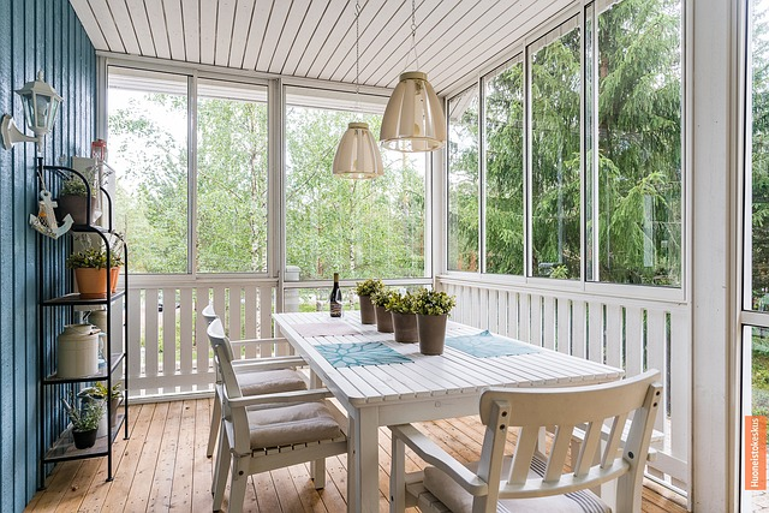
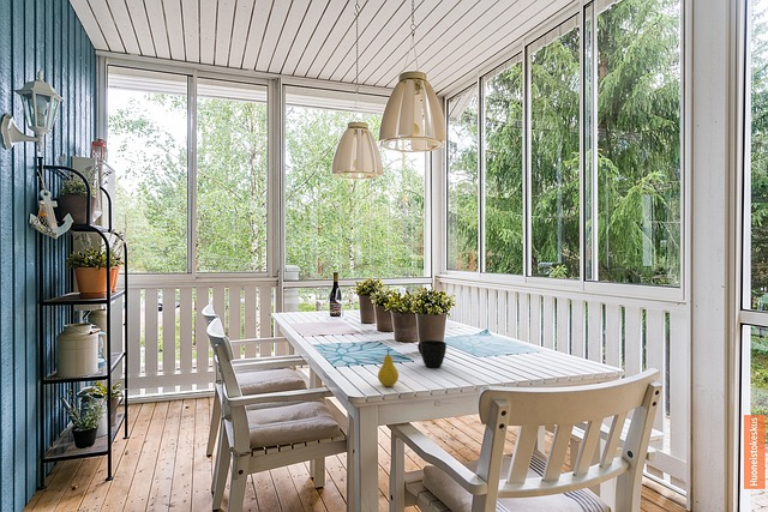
+ cup (432, 354)
+ fruit (388, 366)
